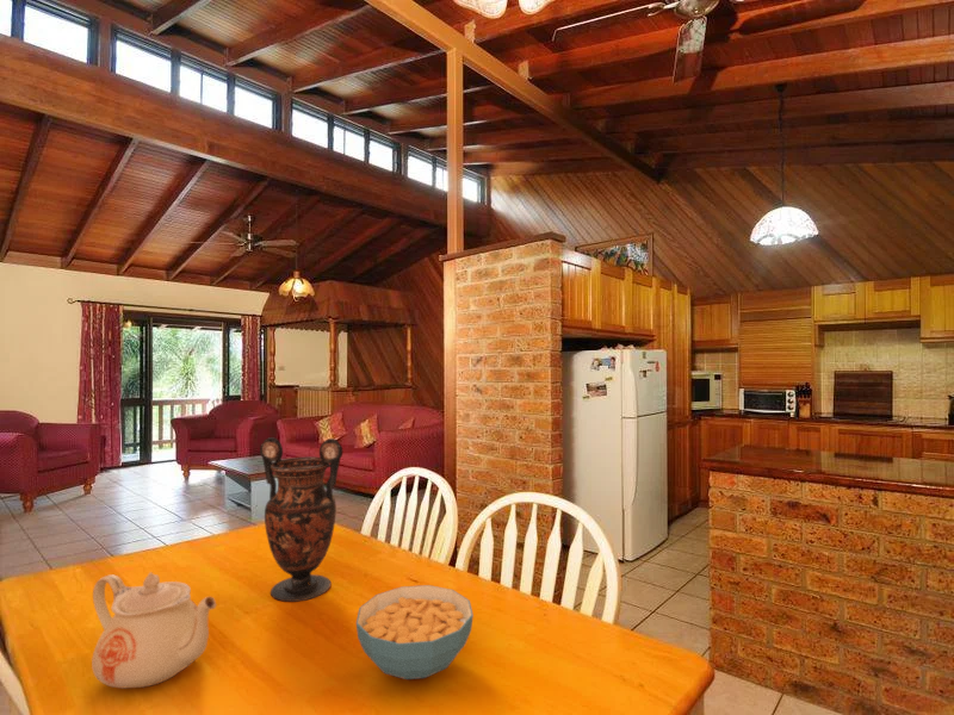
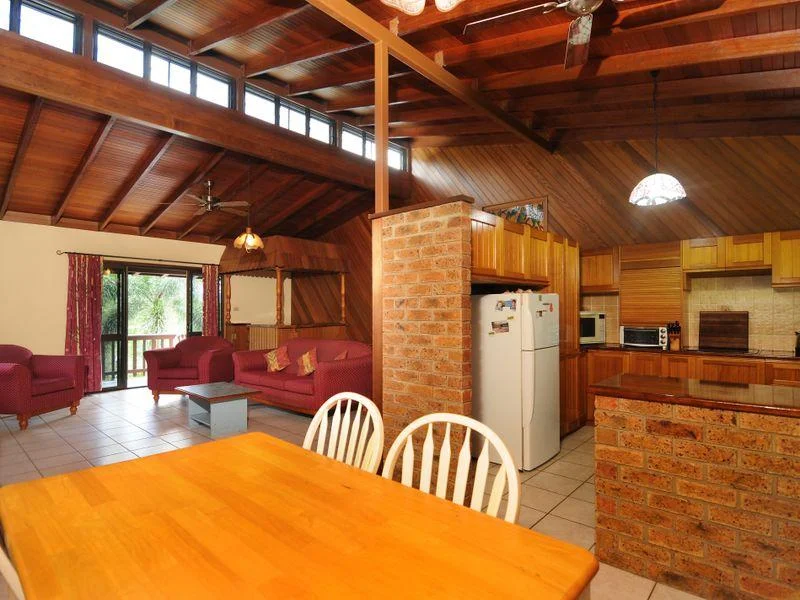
- cereal bowl (415, 639)
- teapot (153, 621)
- vase (301, 512)
